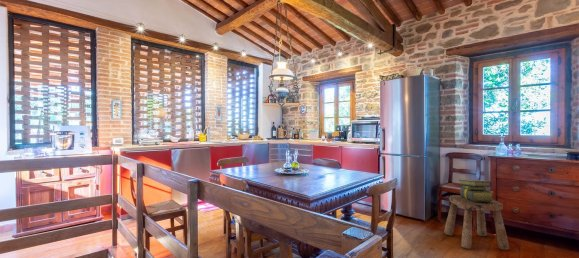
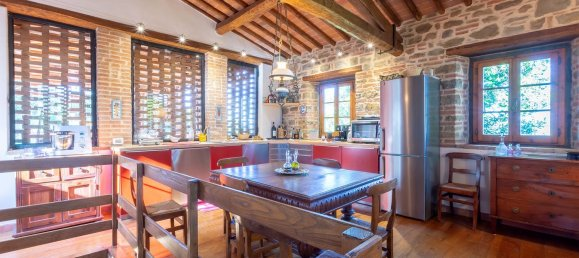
- stool (477, 220)
- stack of books (474, 189)
